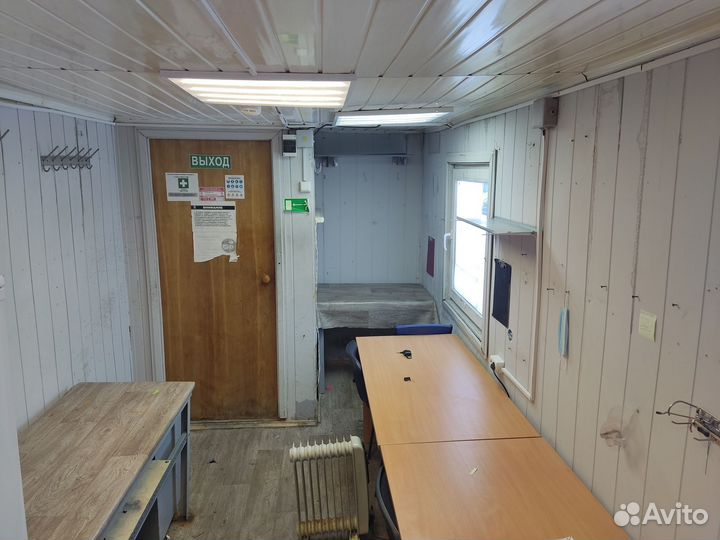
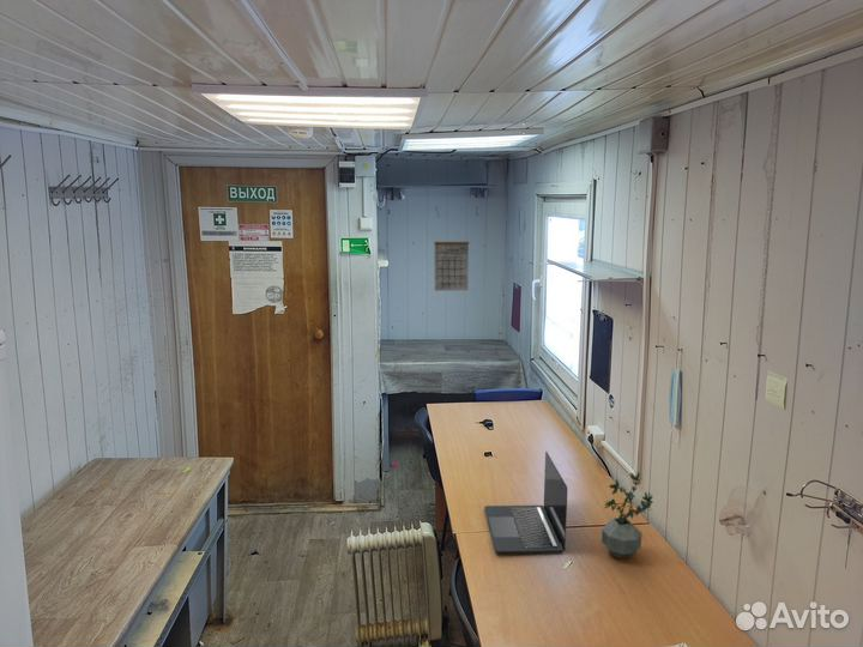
+ calendar (451, 260)
+ potted plant (628, 513)
+ laptop (523, 506)
